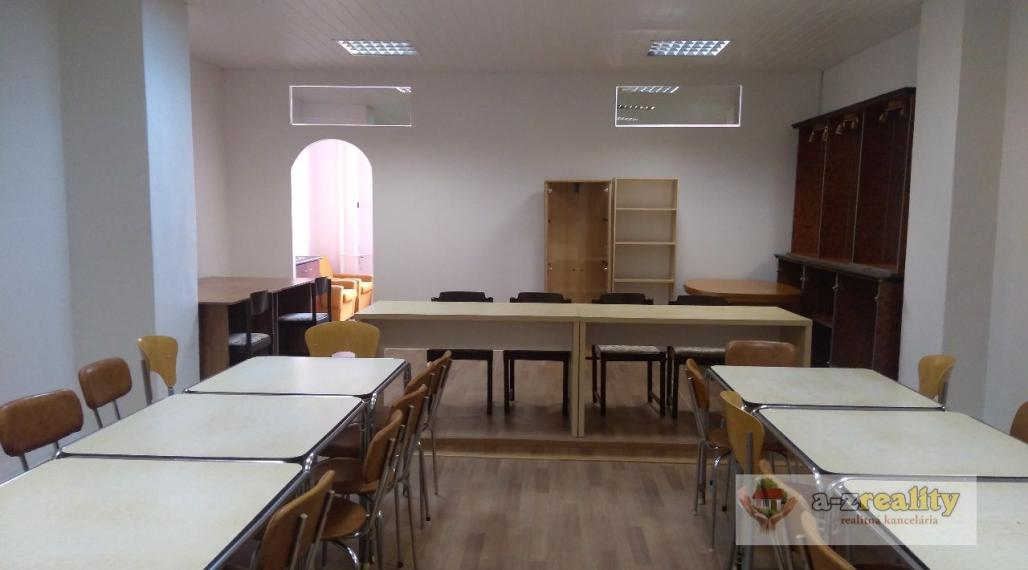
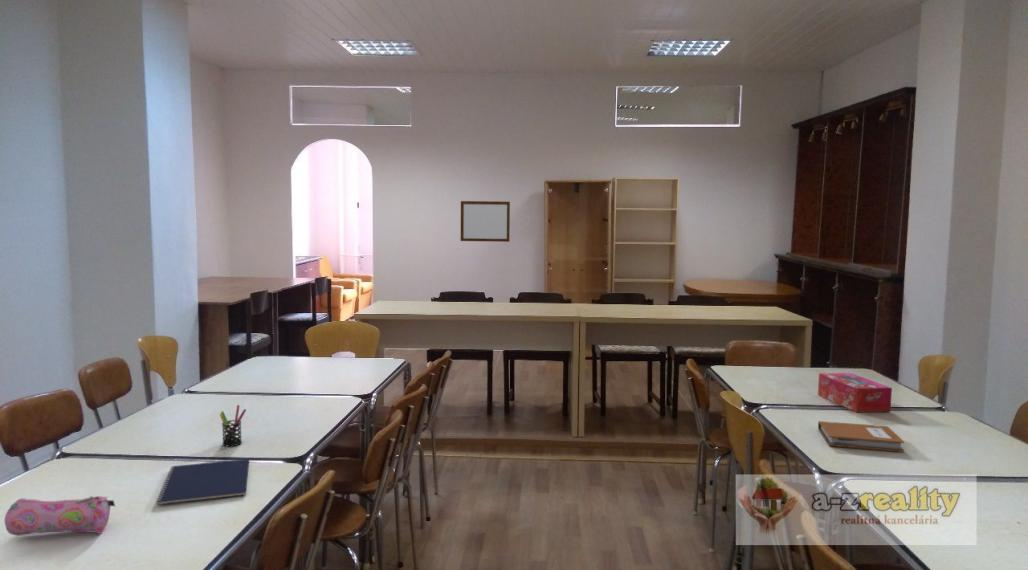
+ notepad (206, 479)
+ pen holder (231, 424)
+ tissue box (853, 391)
+ notebook (860, 435)
+ writing board (485, 221)
+ pencil case (60, 514)
